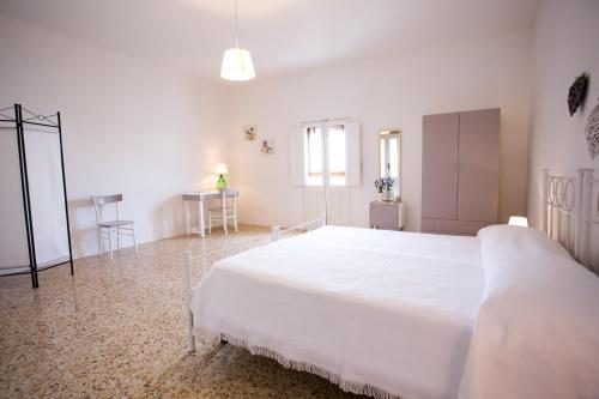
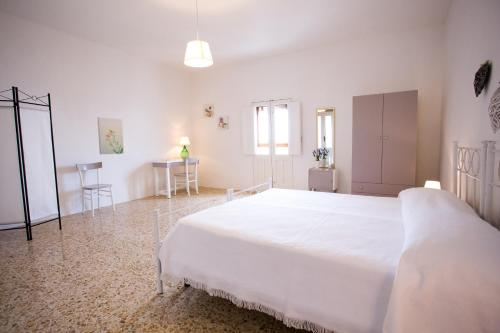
+ wall art (111, 136)
